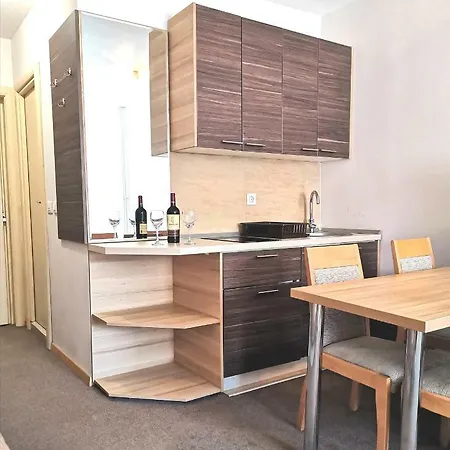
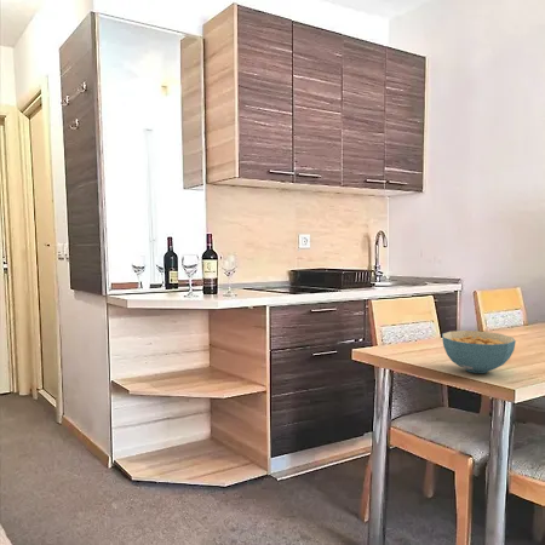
+ cereal bowl (476, 354)
